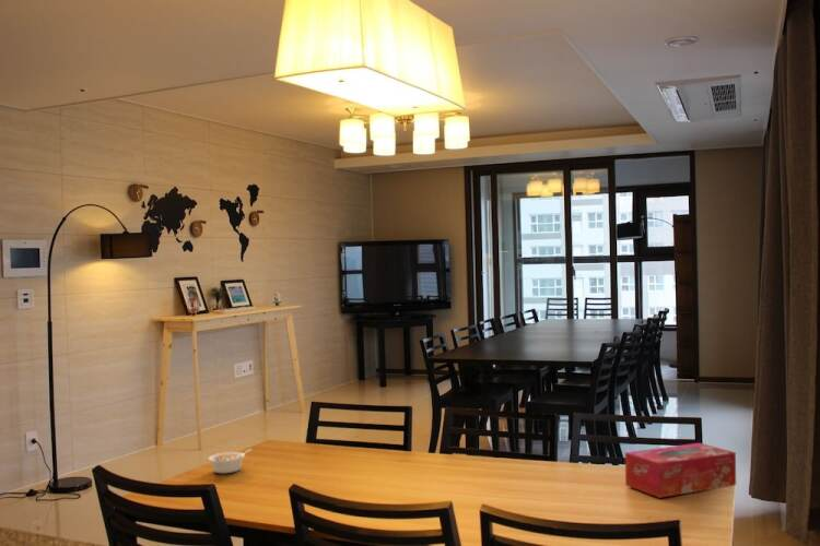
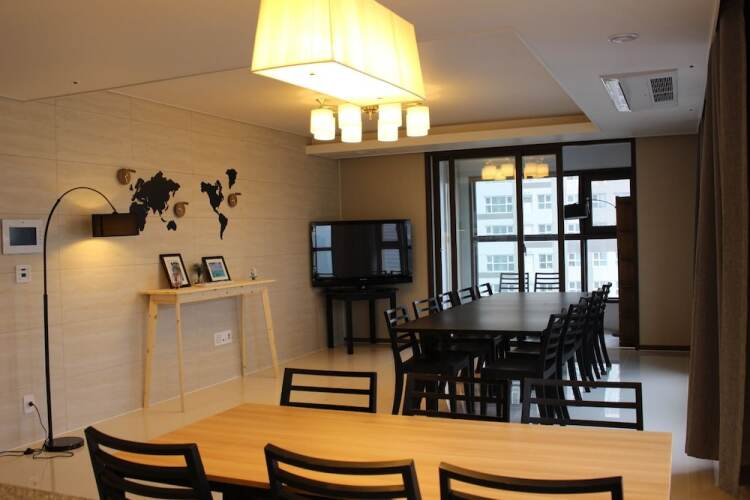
- legume (227, 461)
- tissue box (680, 468)
